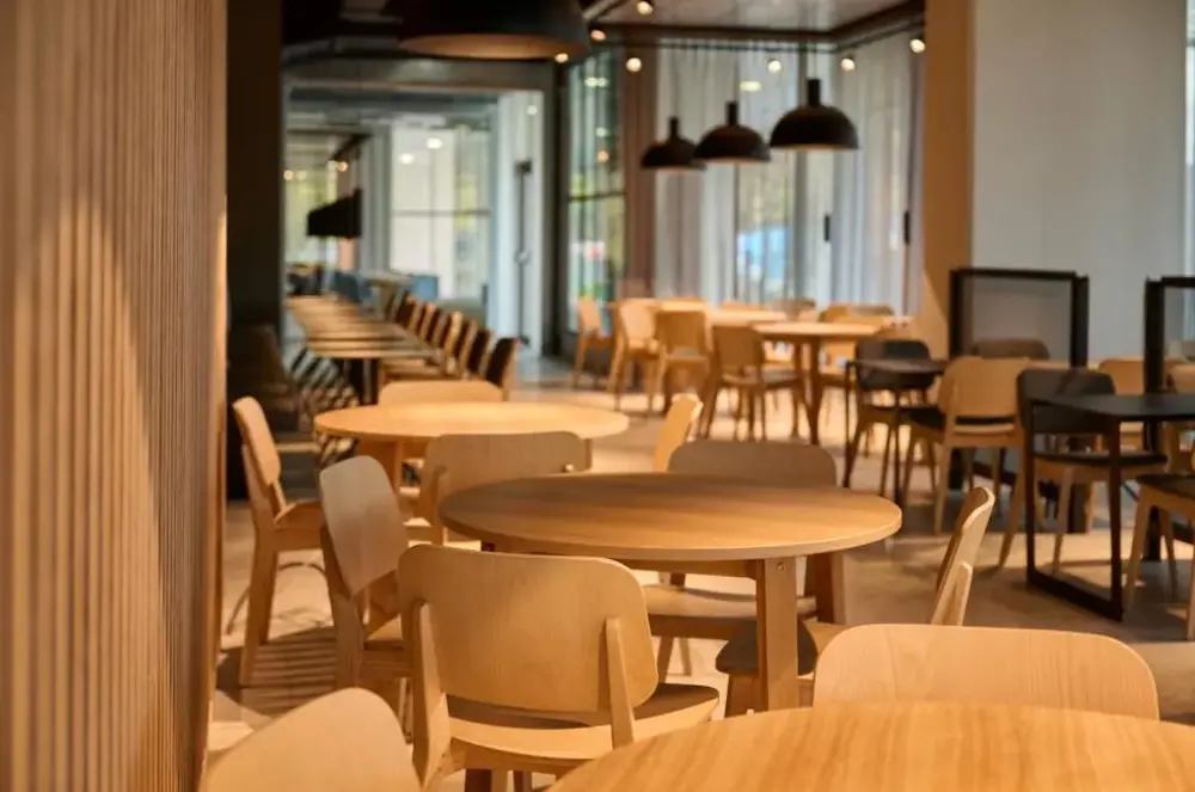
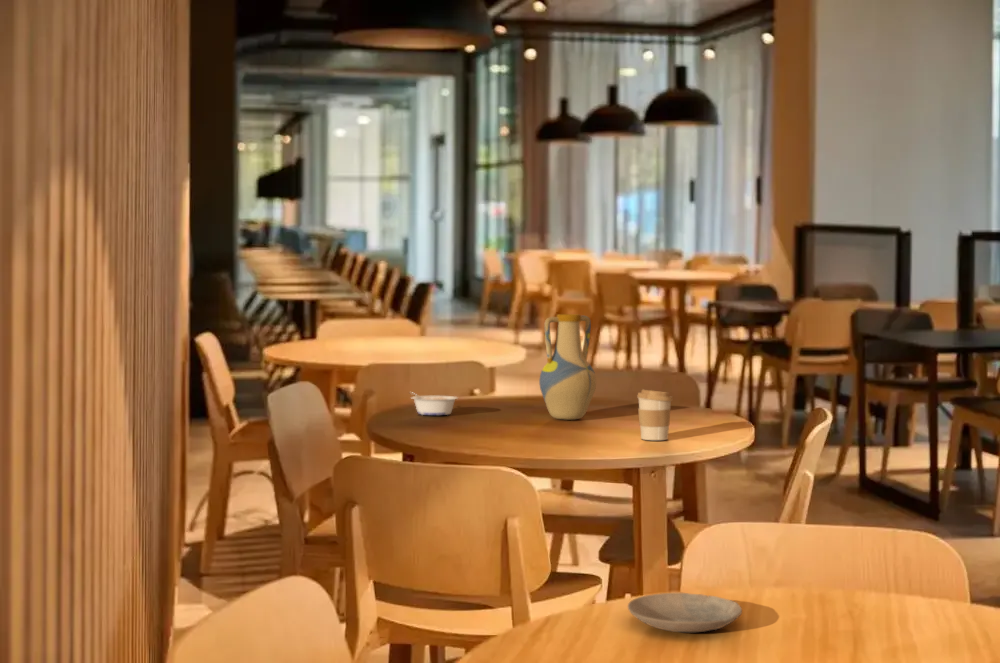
+ legume (432, 403)
+ vase (567, 366)
+ plate (684, 615)
+ coffee cup (654, 414)
